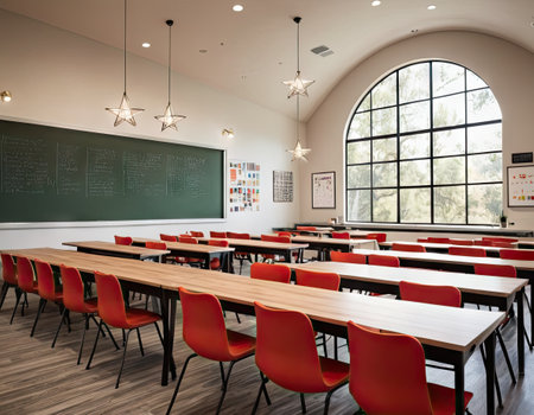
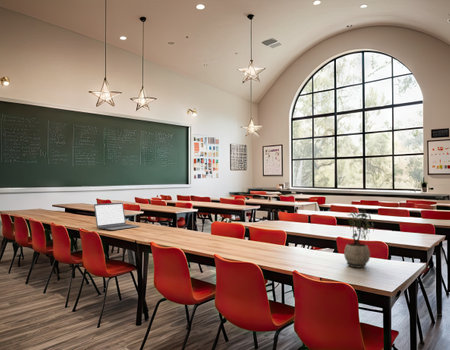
+ laptop (117, 215)
+ potted plant (360, 235)
